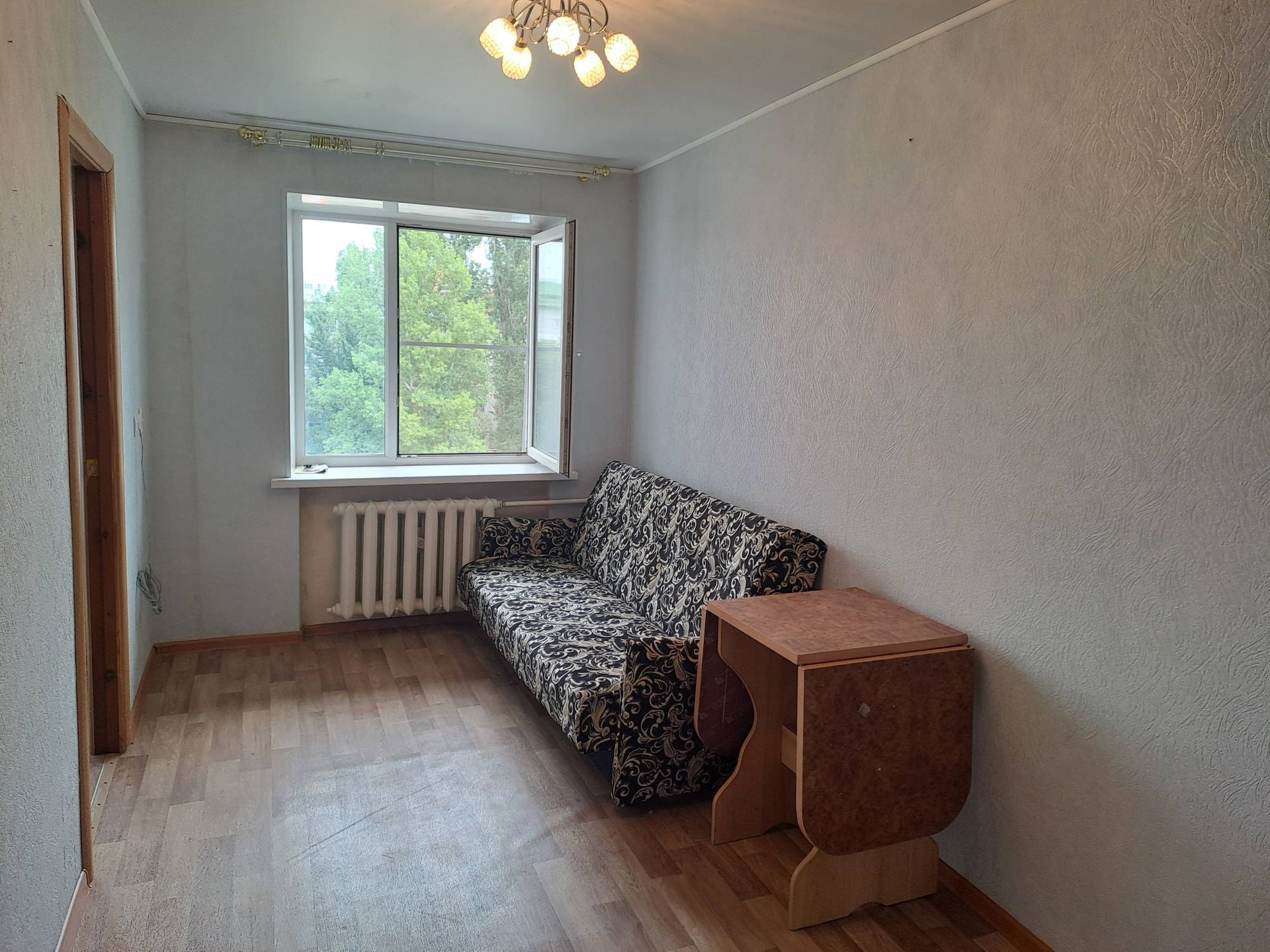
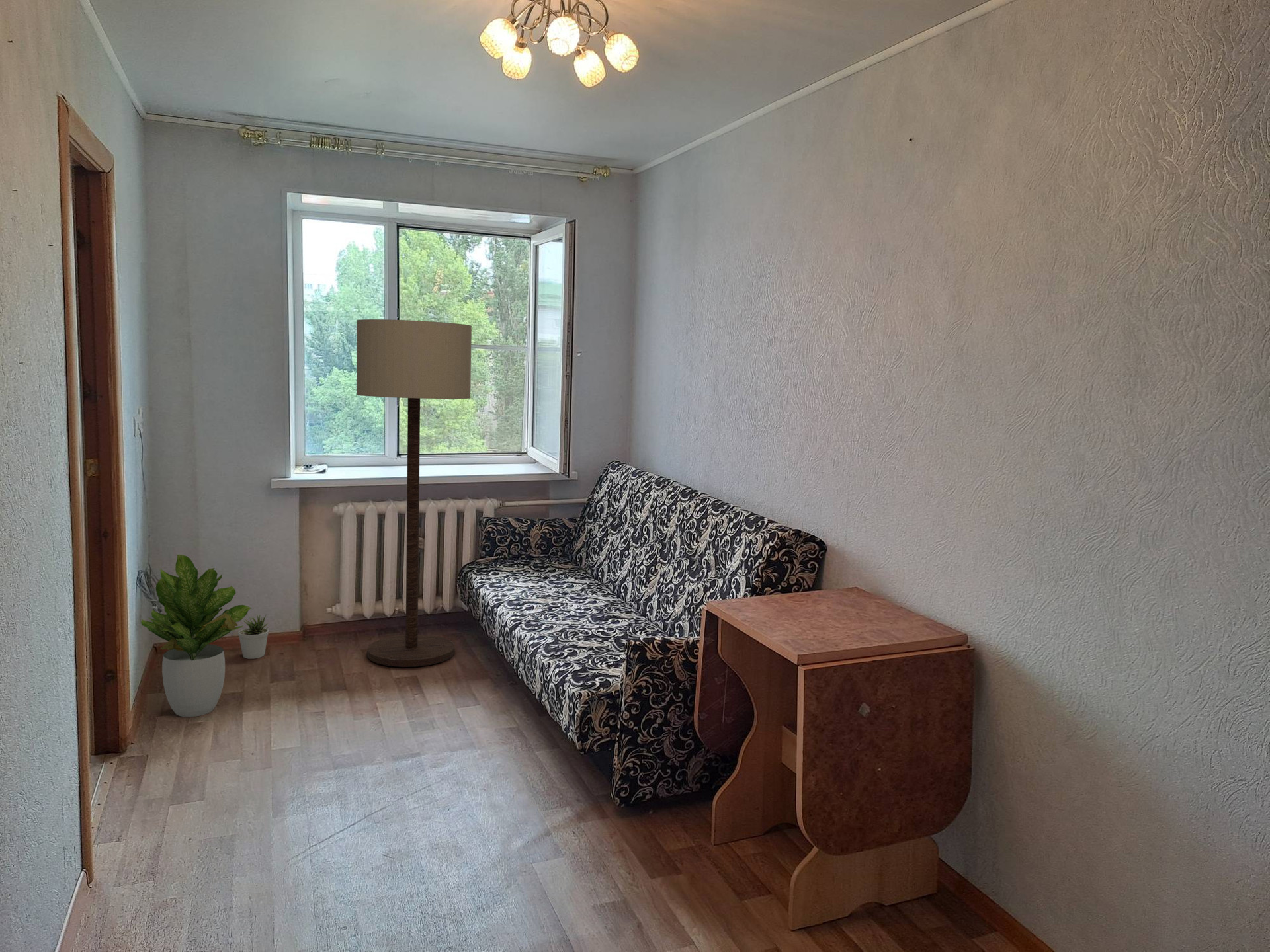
+ floor lamp (413, 491)
+ potted plant (253, 635)
+ potted plant (196, 634)
